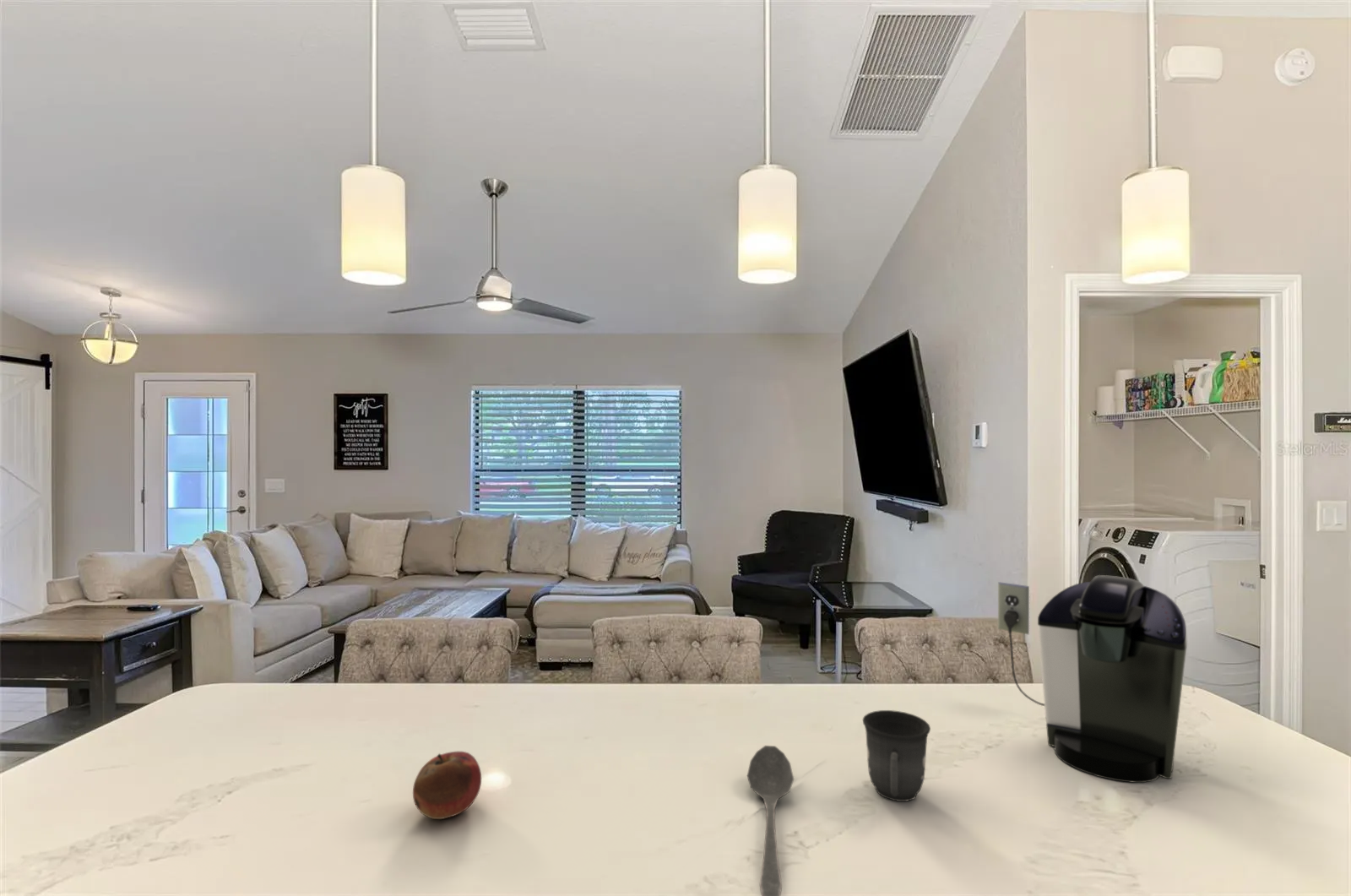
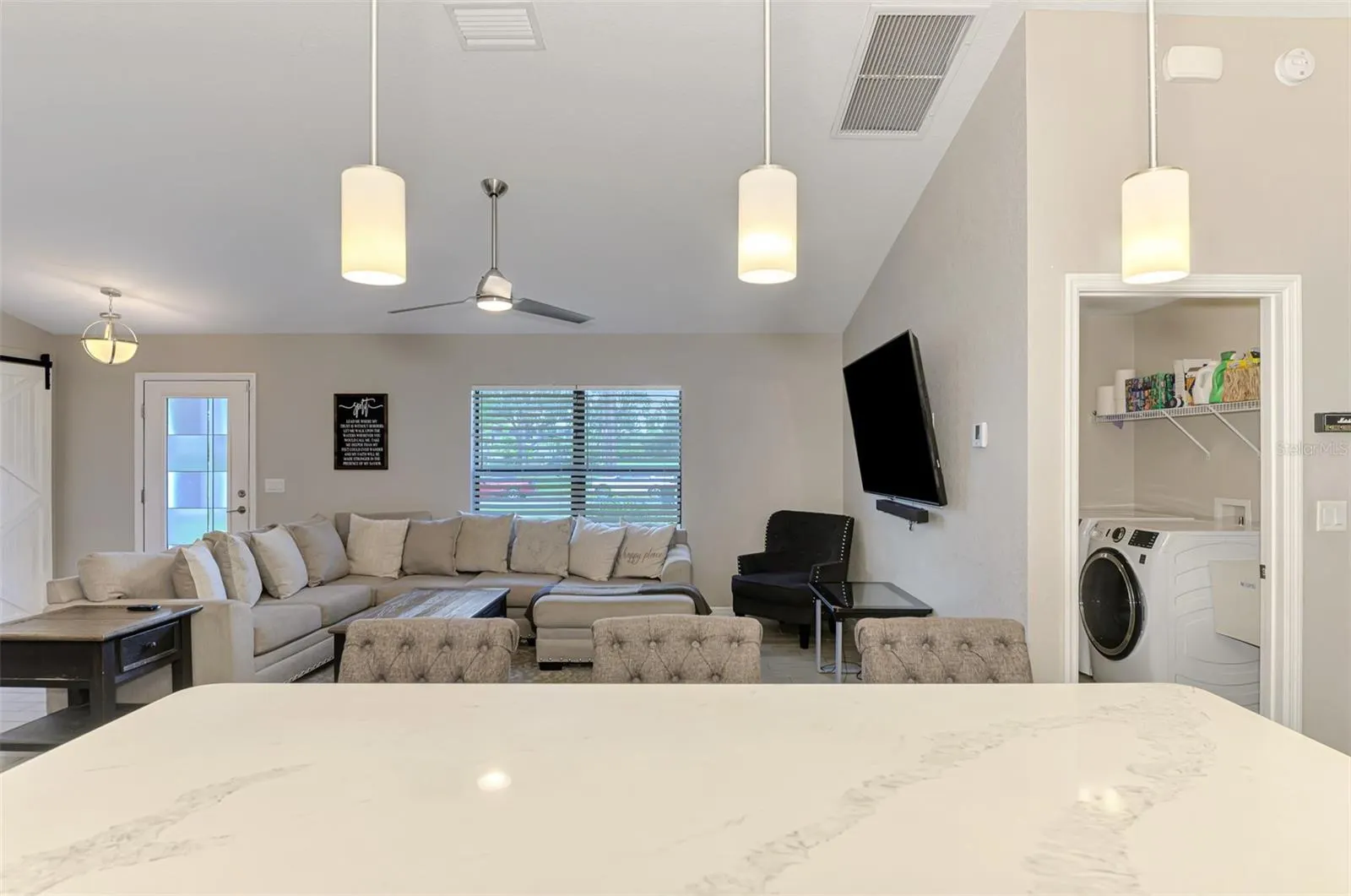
- fruit (448, 783)
- stirrer (770, 811)
- coffee maker (1072, 658)
- mug (895, 762)
